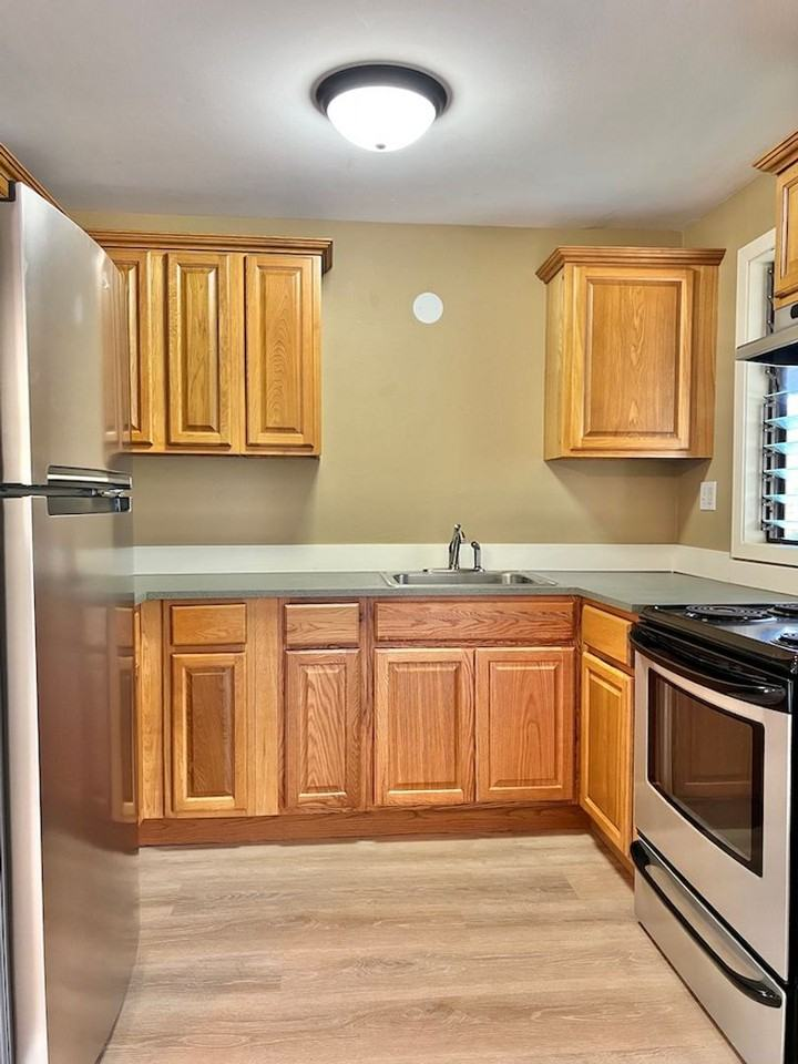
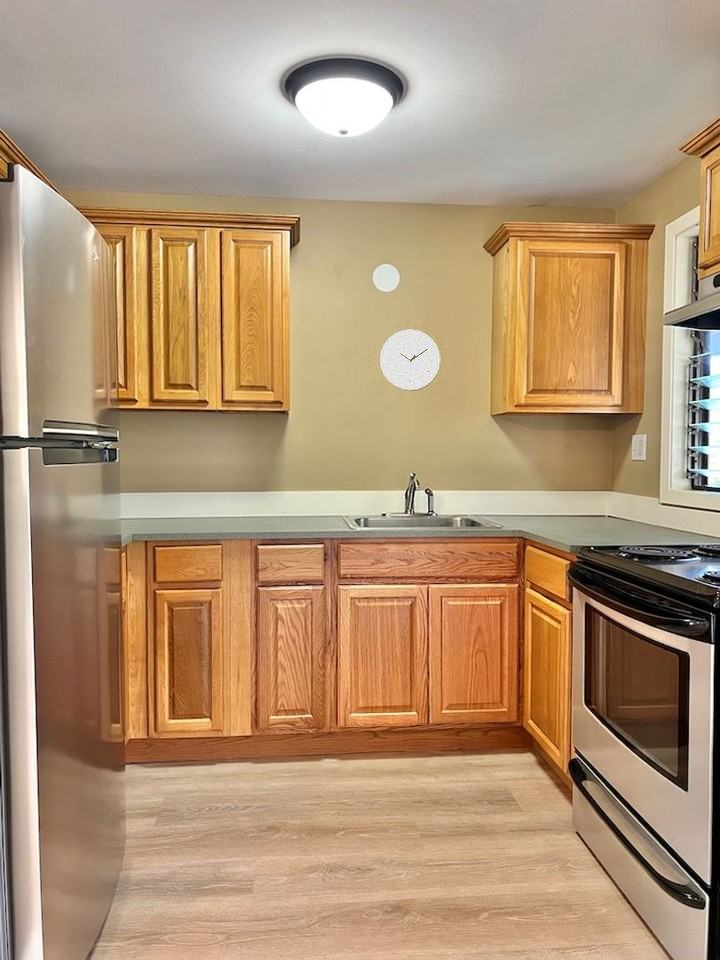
+ wall clock (410, 360)
